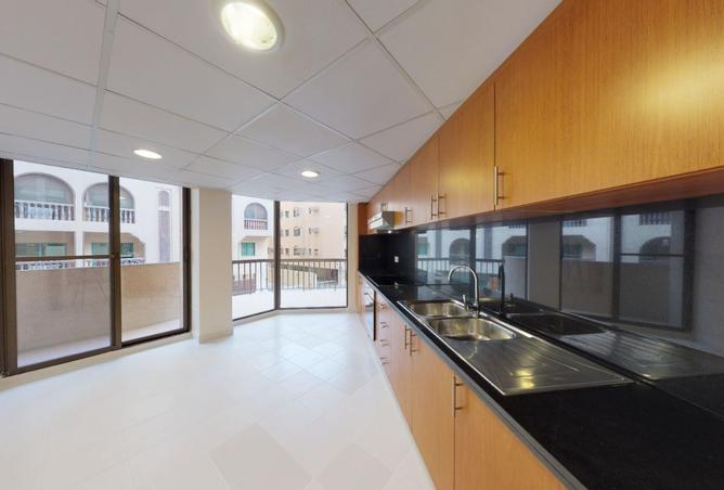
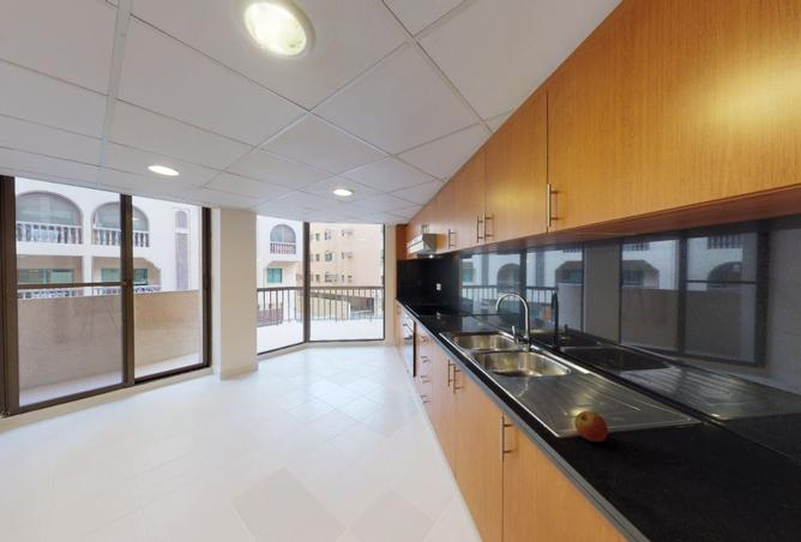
+ apple (590, 426)
